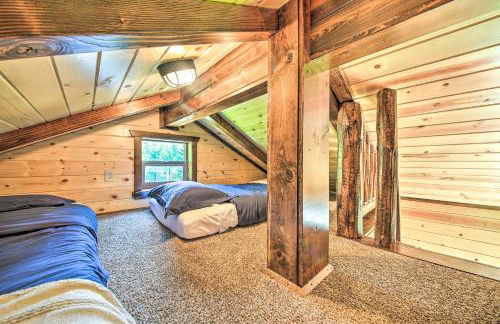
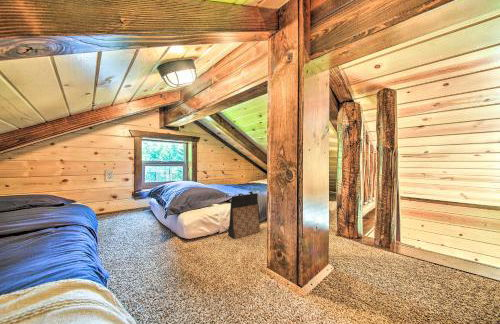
+ bag (245, 212)
